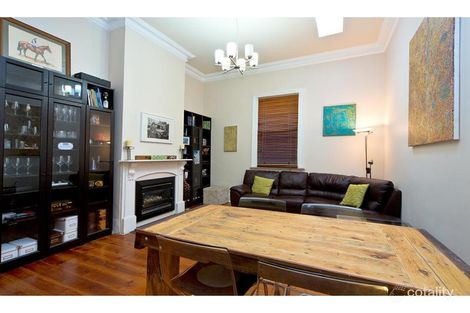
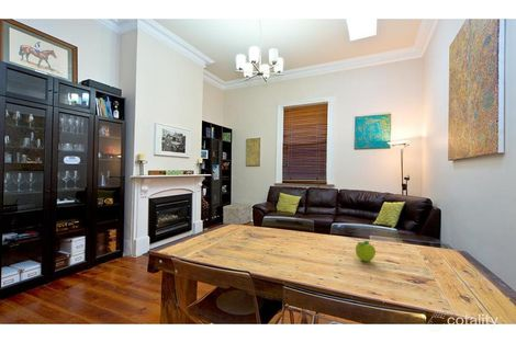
+ fruit (364, 251)
